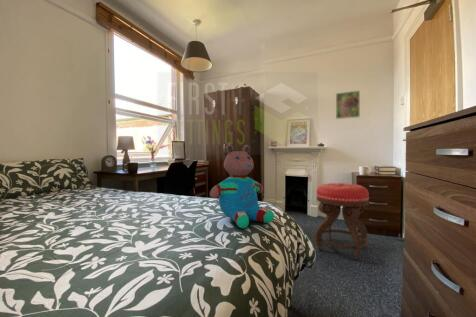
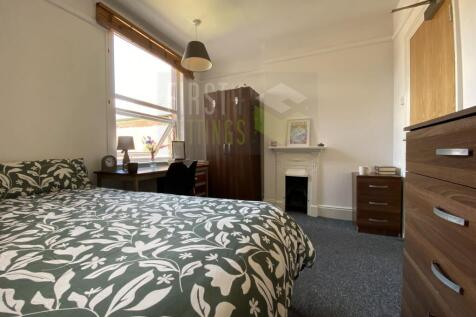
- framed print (347, 105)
- stool (343, 216)
- teddy bear (244, 182)
